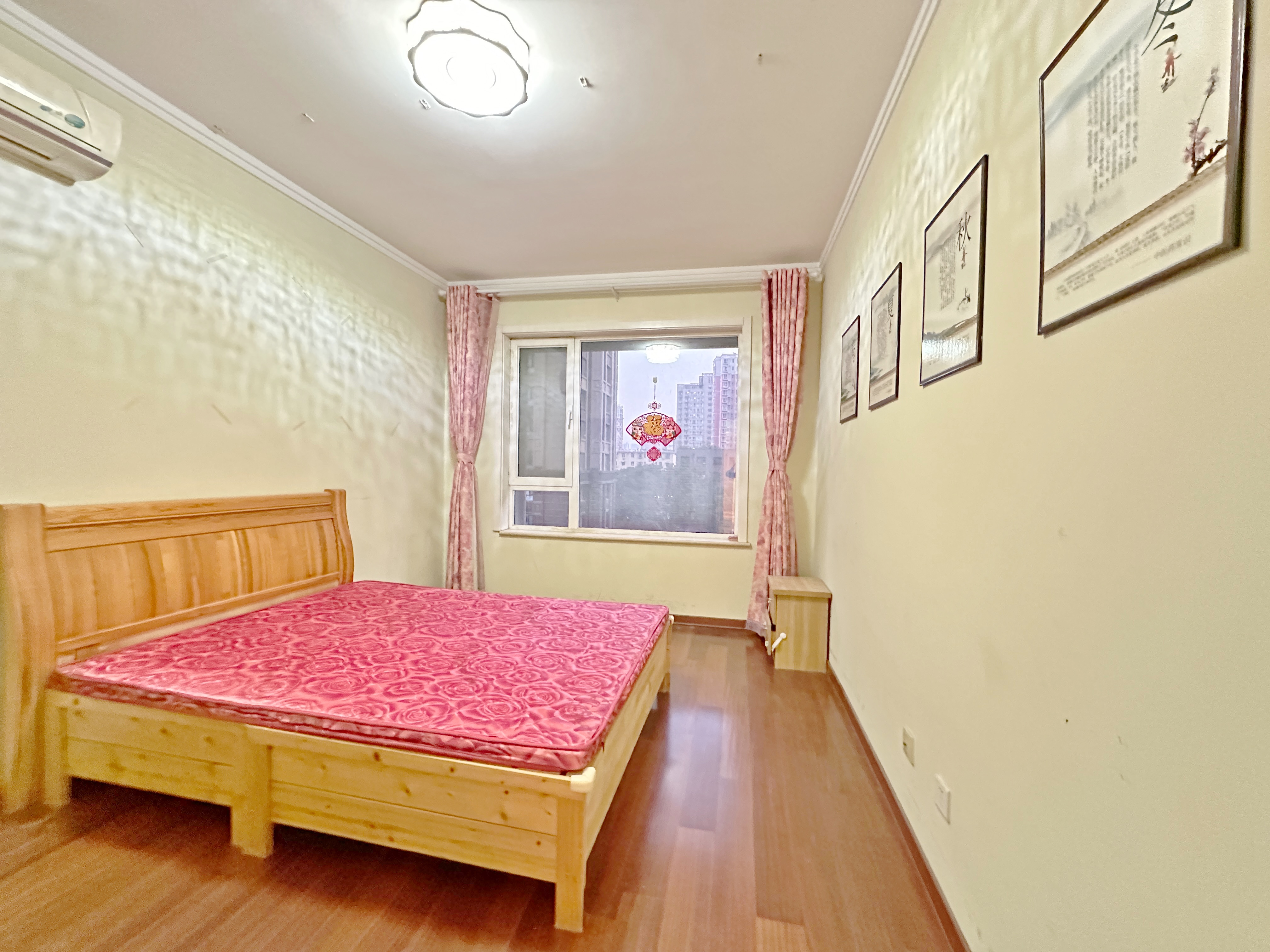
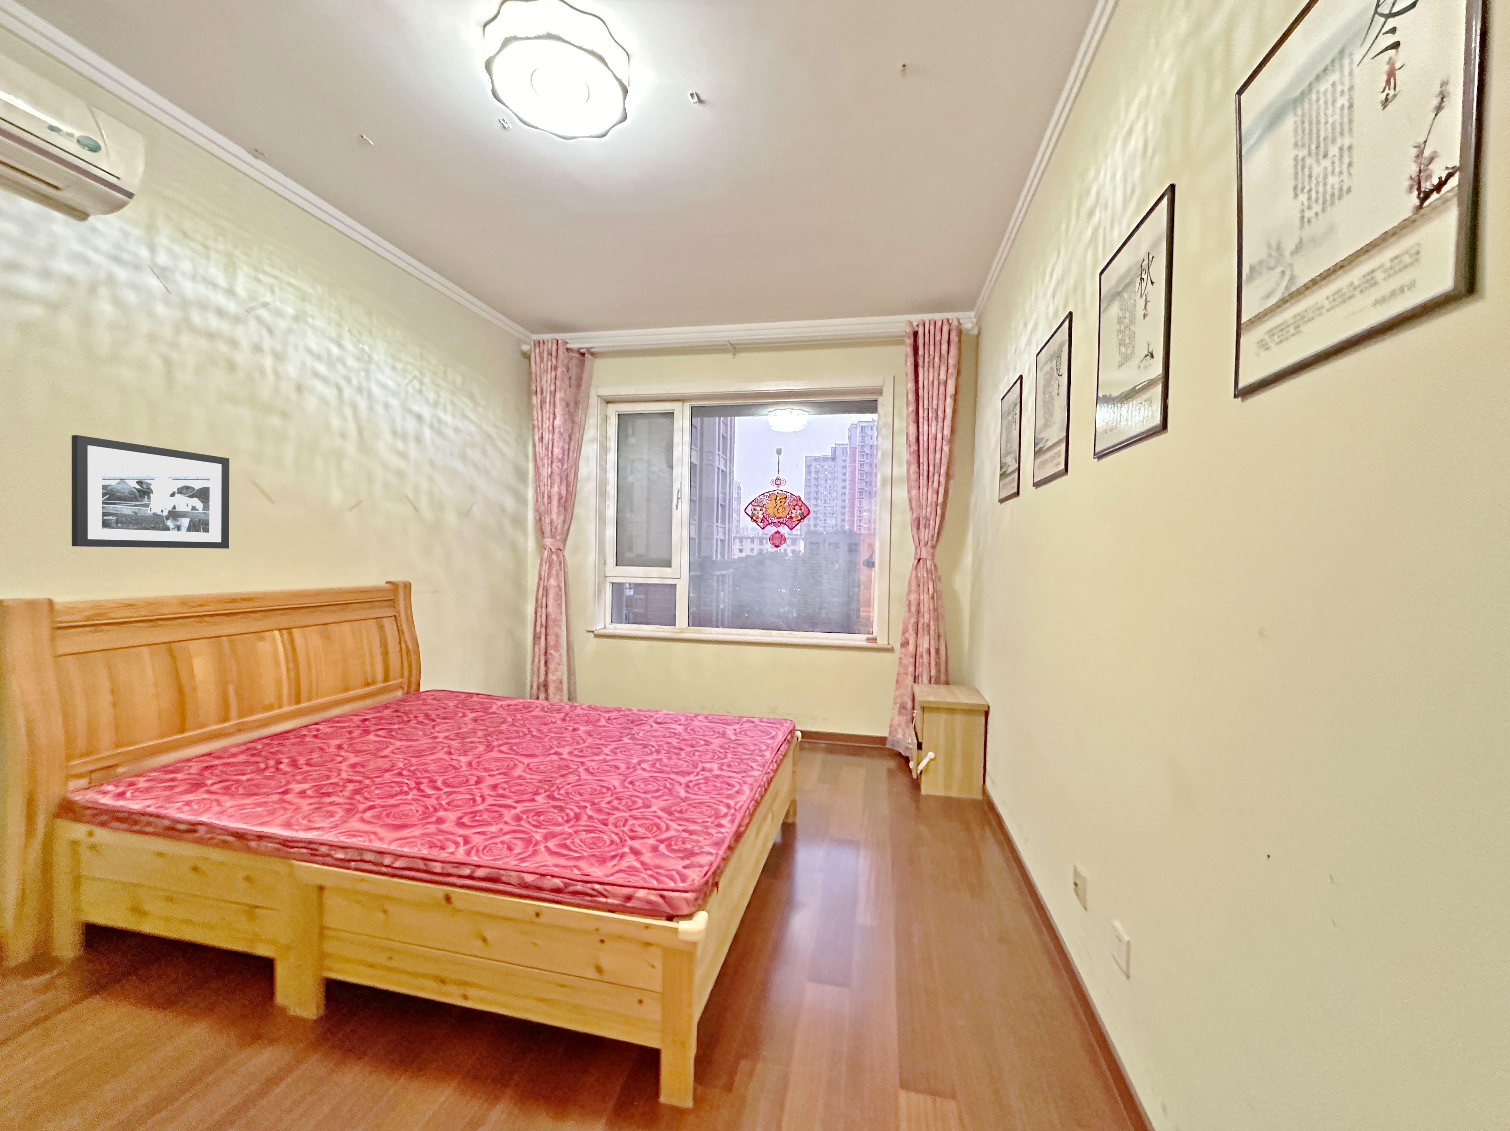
+ picture frame (158, 498)
